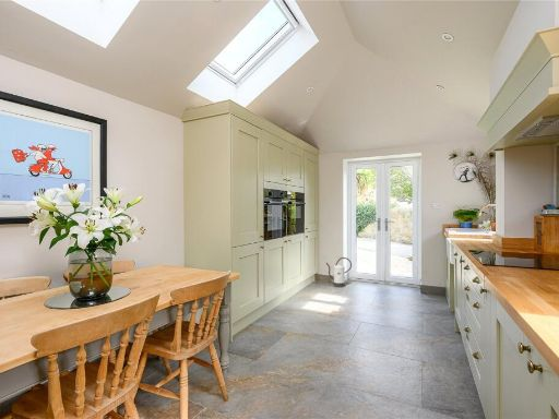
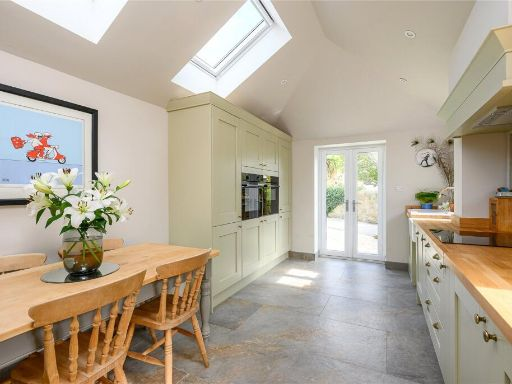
- watering can (338, 271)
